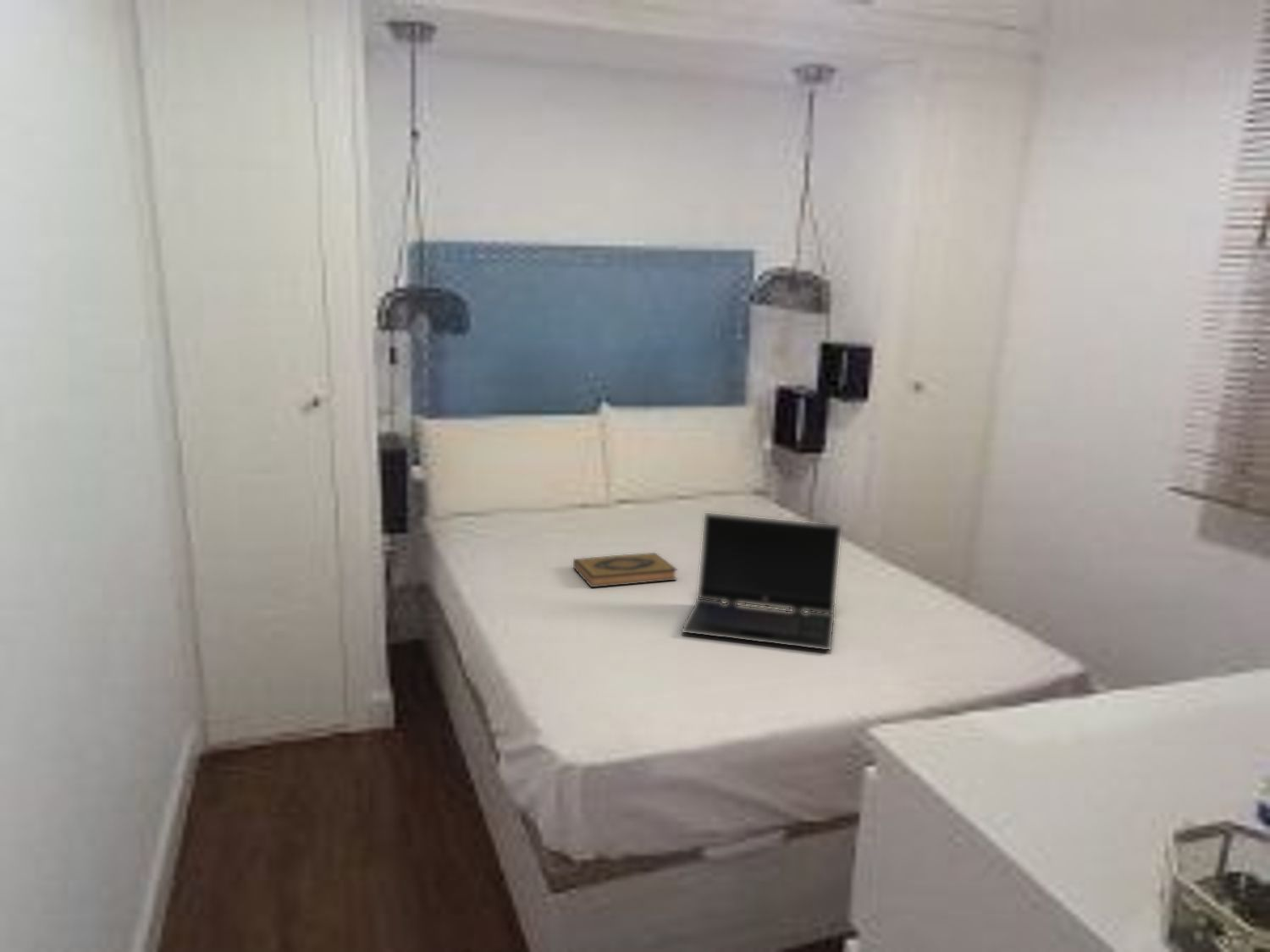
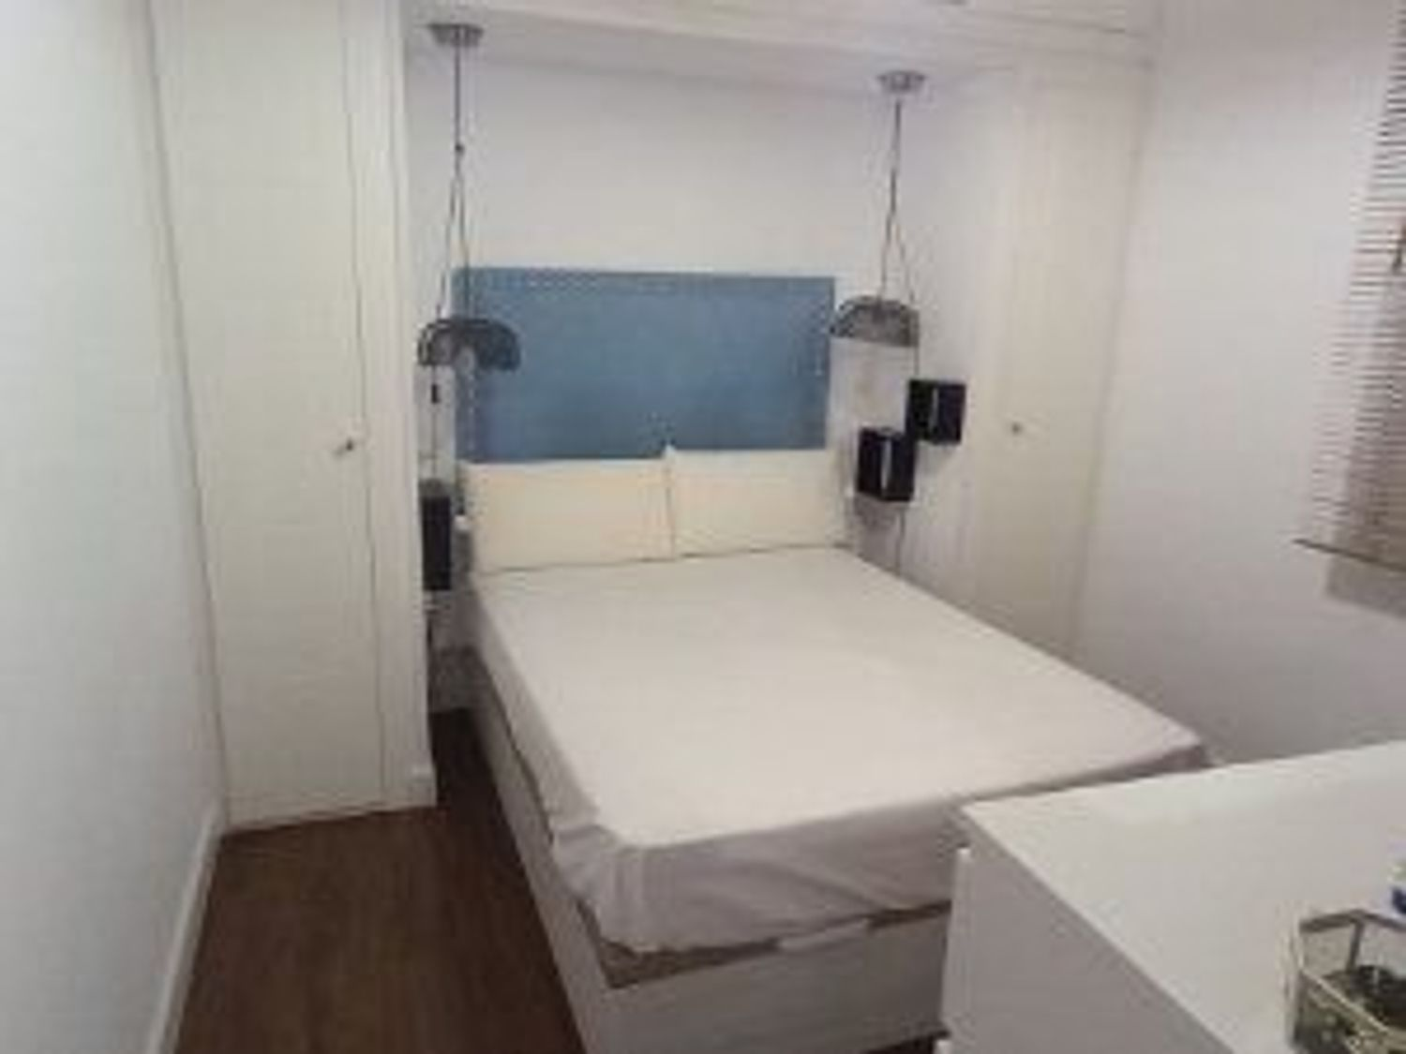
- laptop computer (763, 579)
- hardback book (624, 569)
